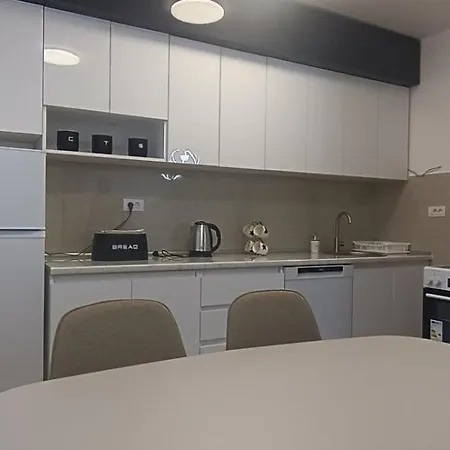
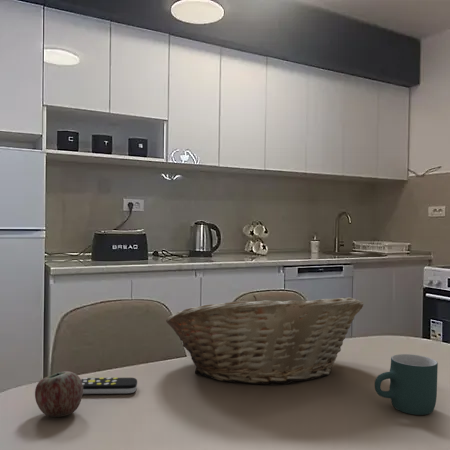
+ fruit basket (265, 329)
+ remote control (107, 385)
+ mug (408, 385)
+ apple (58, 393)
